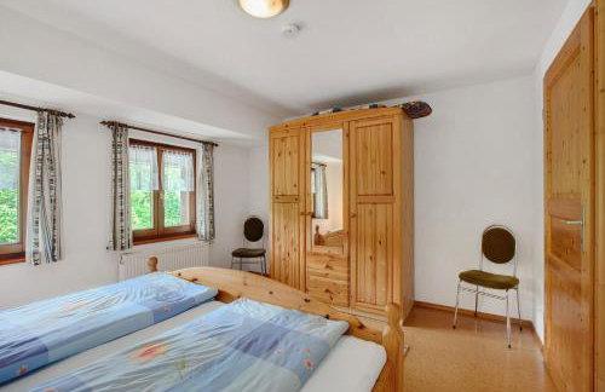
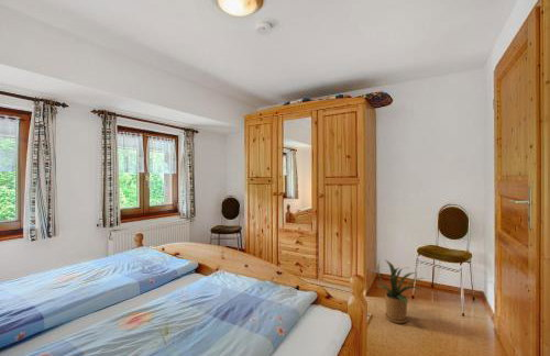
+ house plant (399, 290)
